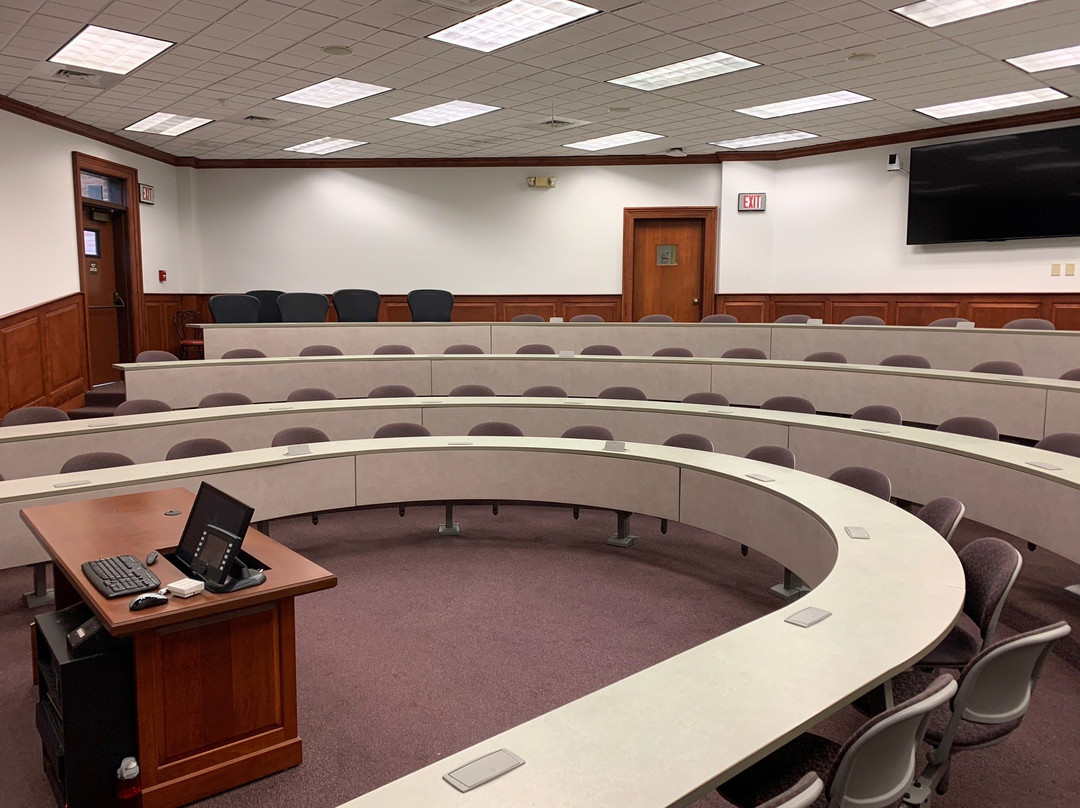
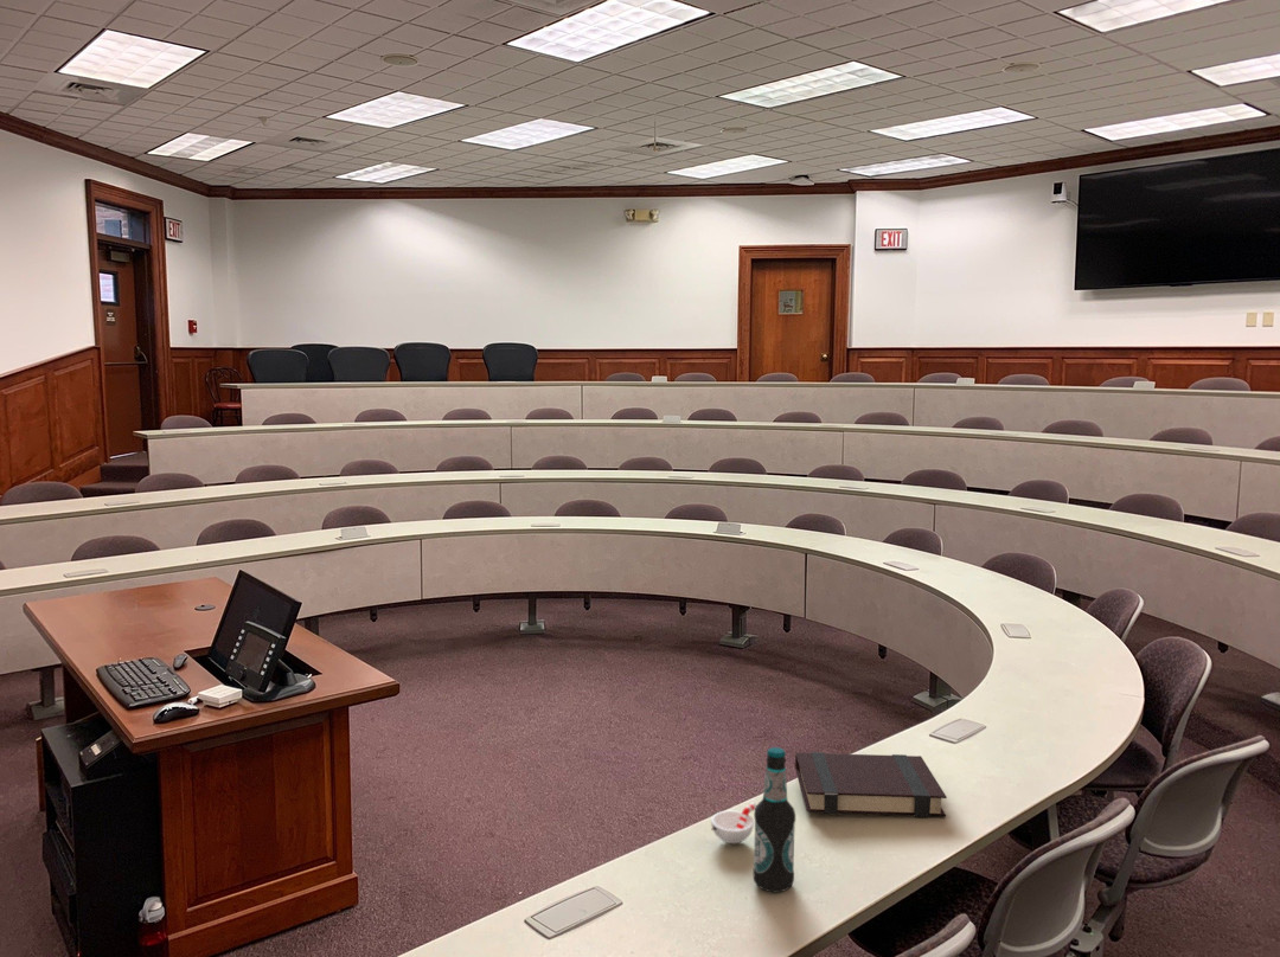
+ cup (735, 824)
+ bottle (774, 817)
+ book (865, 781)
